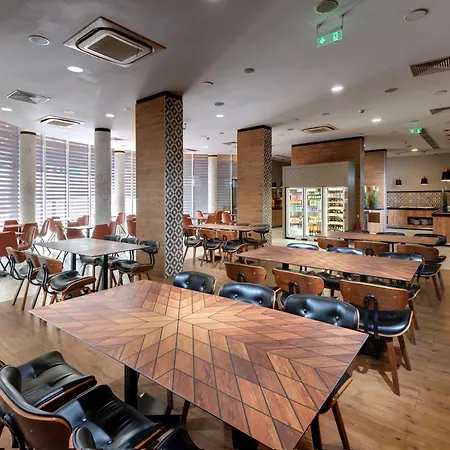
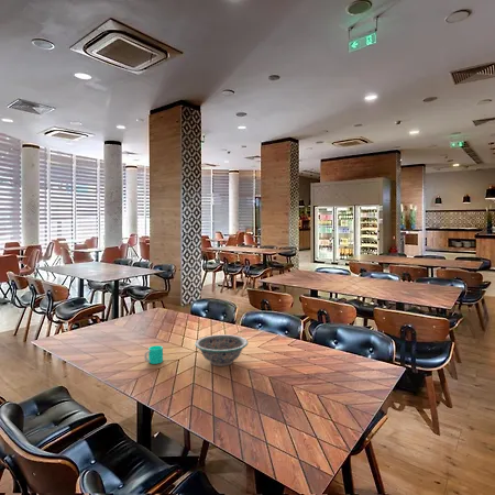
+ cup (153, 354)
+ decorative bowl (221, 352)
